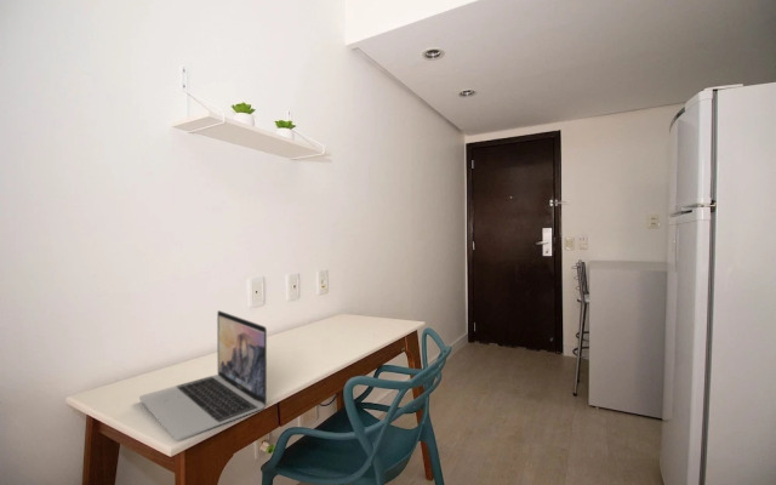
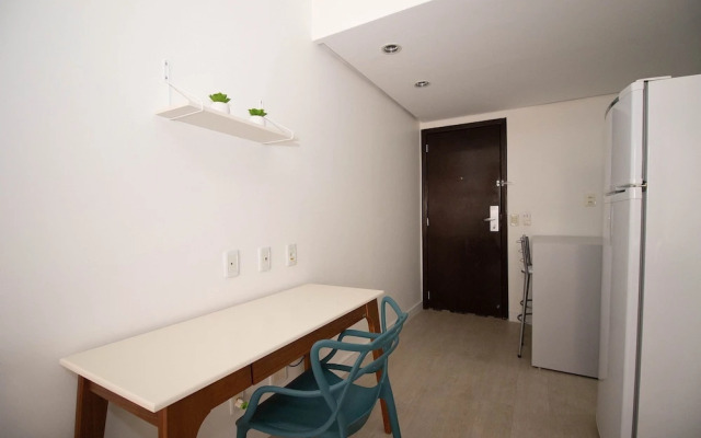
- laptop (206, 377)
